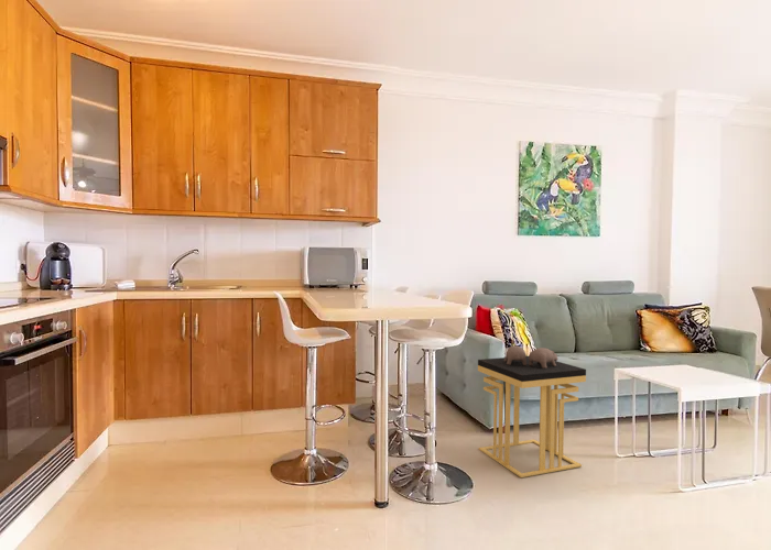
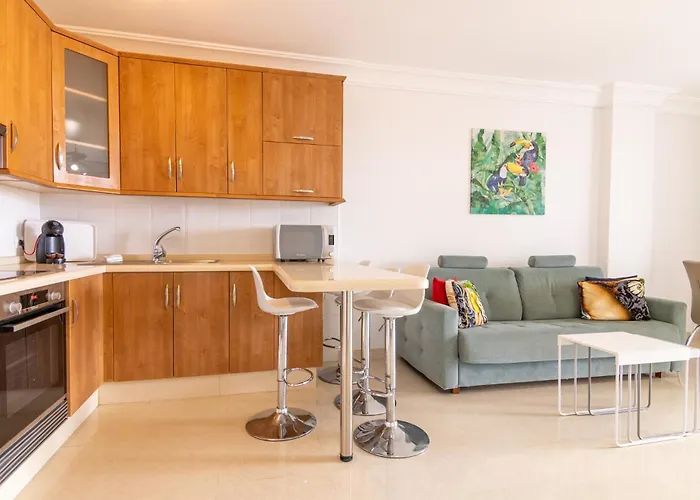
- side table (519, 402)
